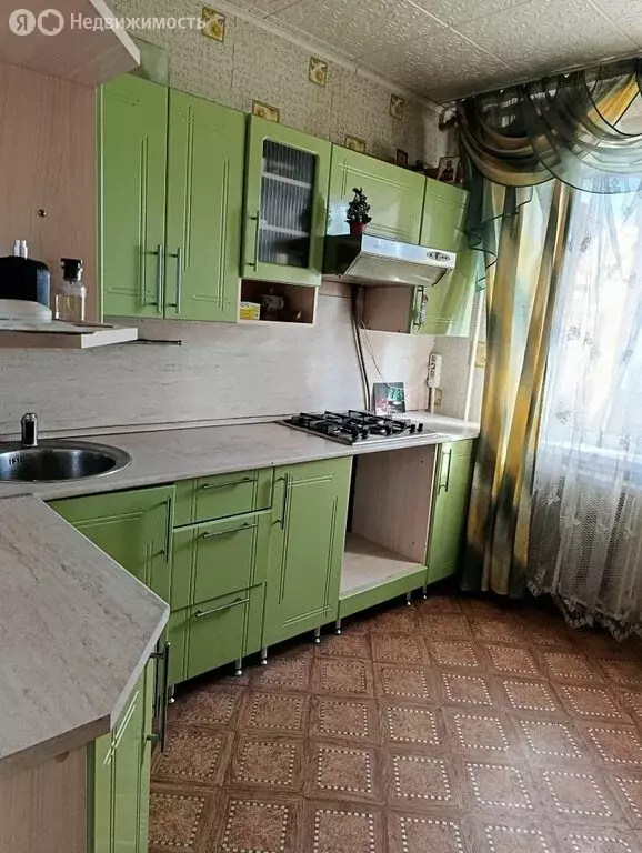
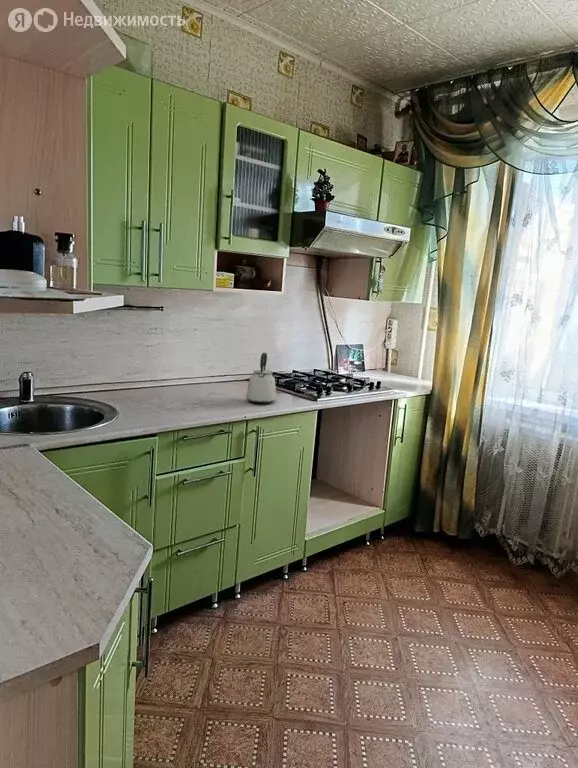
+ kettle (263, 376)
